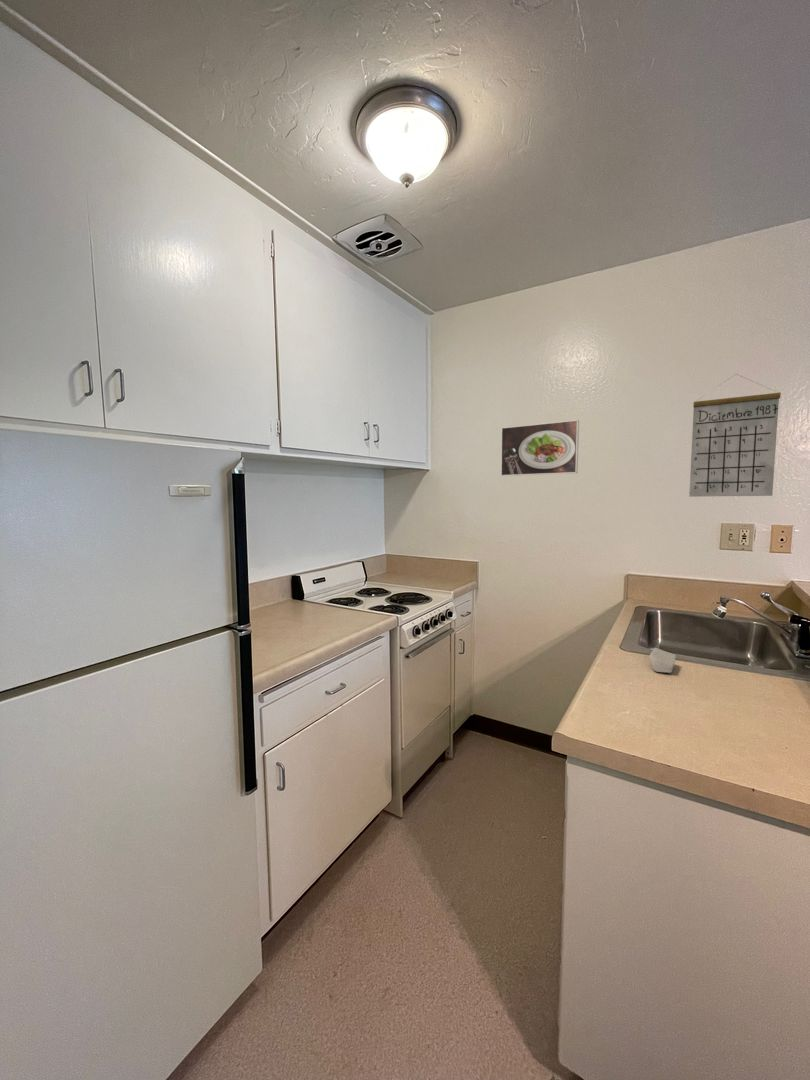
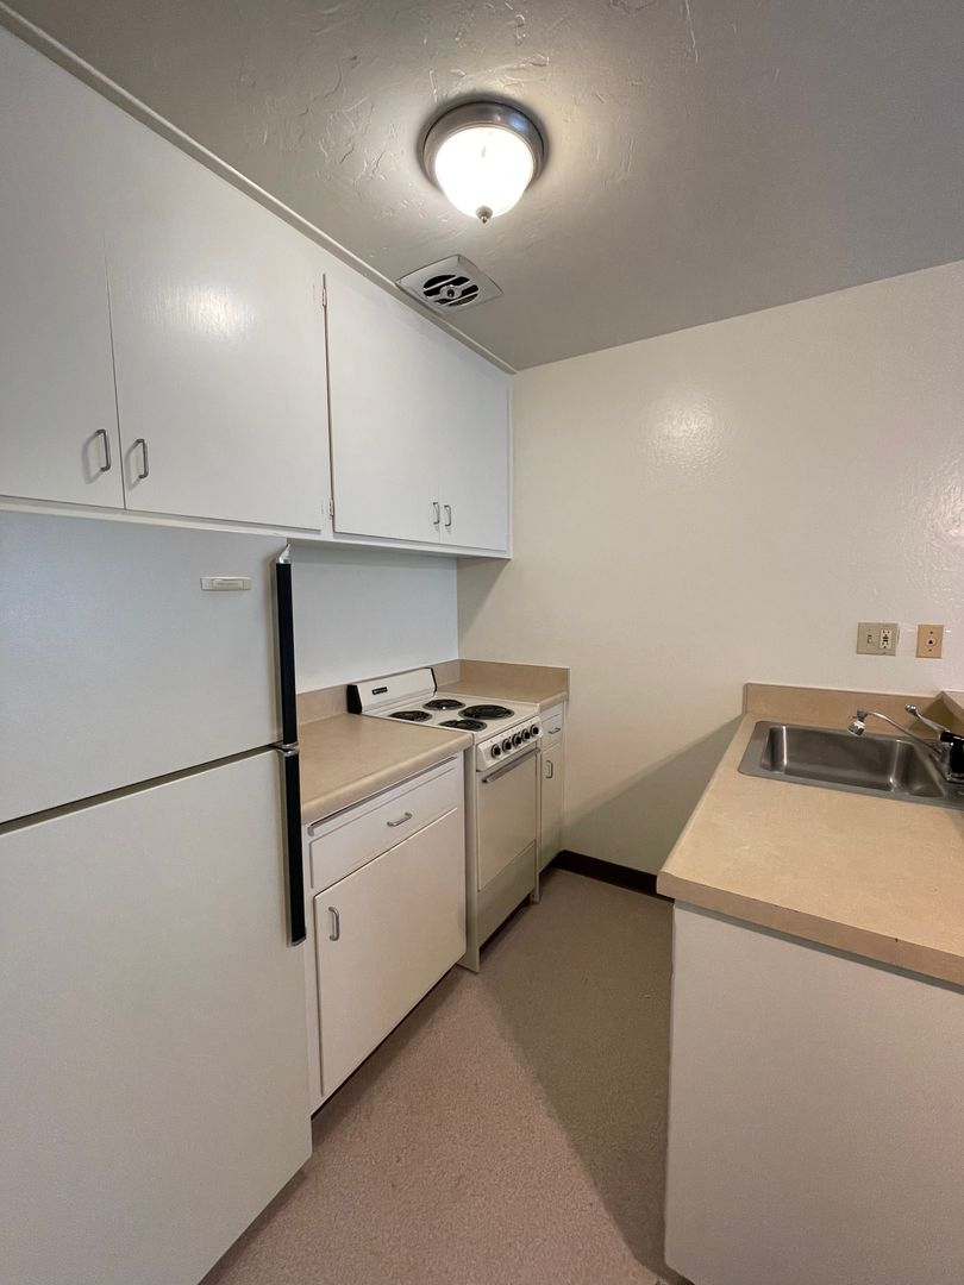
- soap bar (661, 660)
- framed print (538, 449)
- calendar (732, 435)
